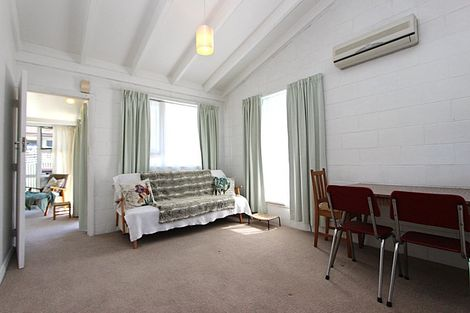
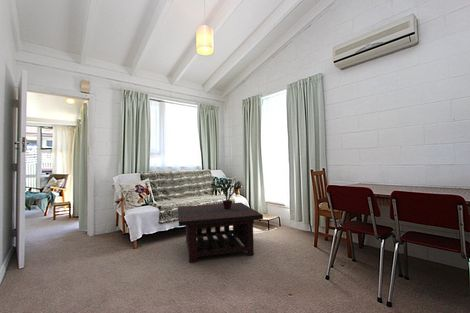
+ coffee table (216, 228)
+ potted plant (227, 192)
